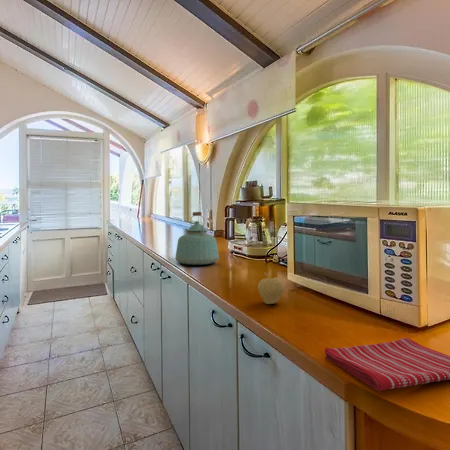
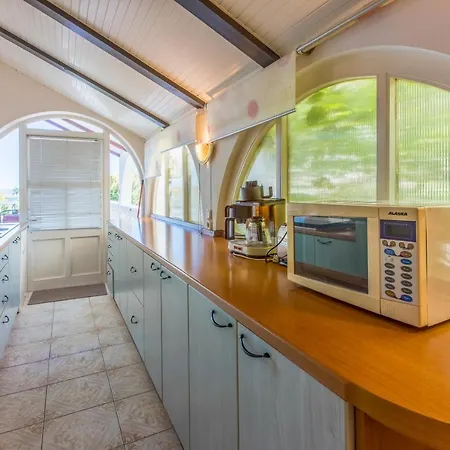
- kettle (195, 237)
- fruit (271, 287)
- dish towel (395, 360)
